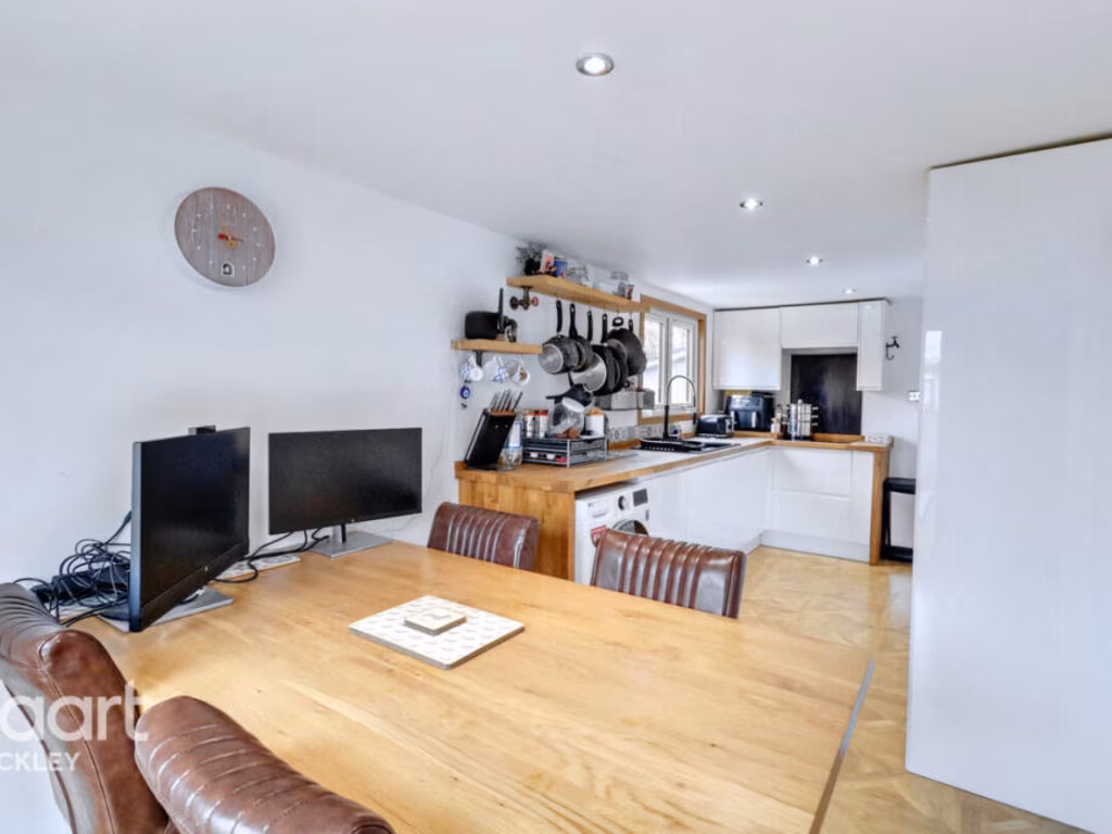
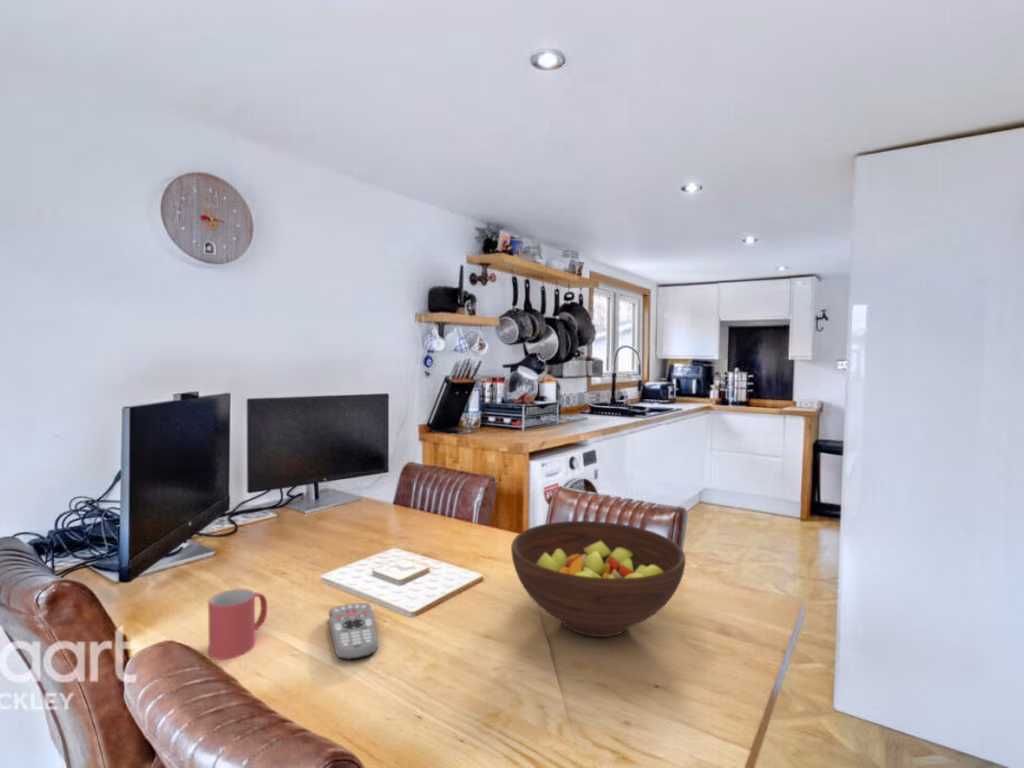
+ fruit bowl (595, 584)
+ remote control (353, 629)
+ mug (240, 619)
